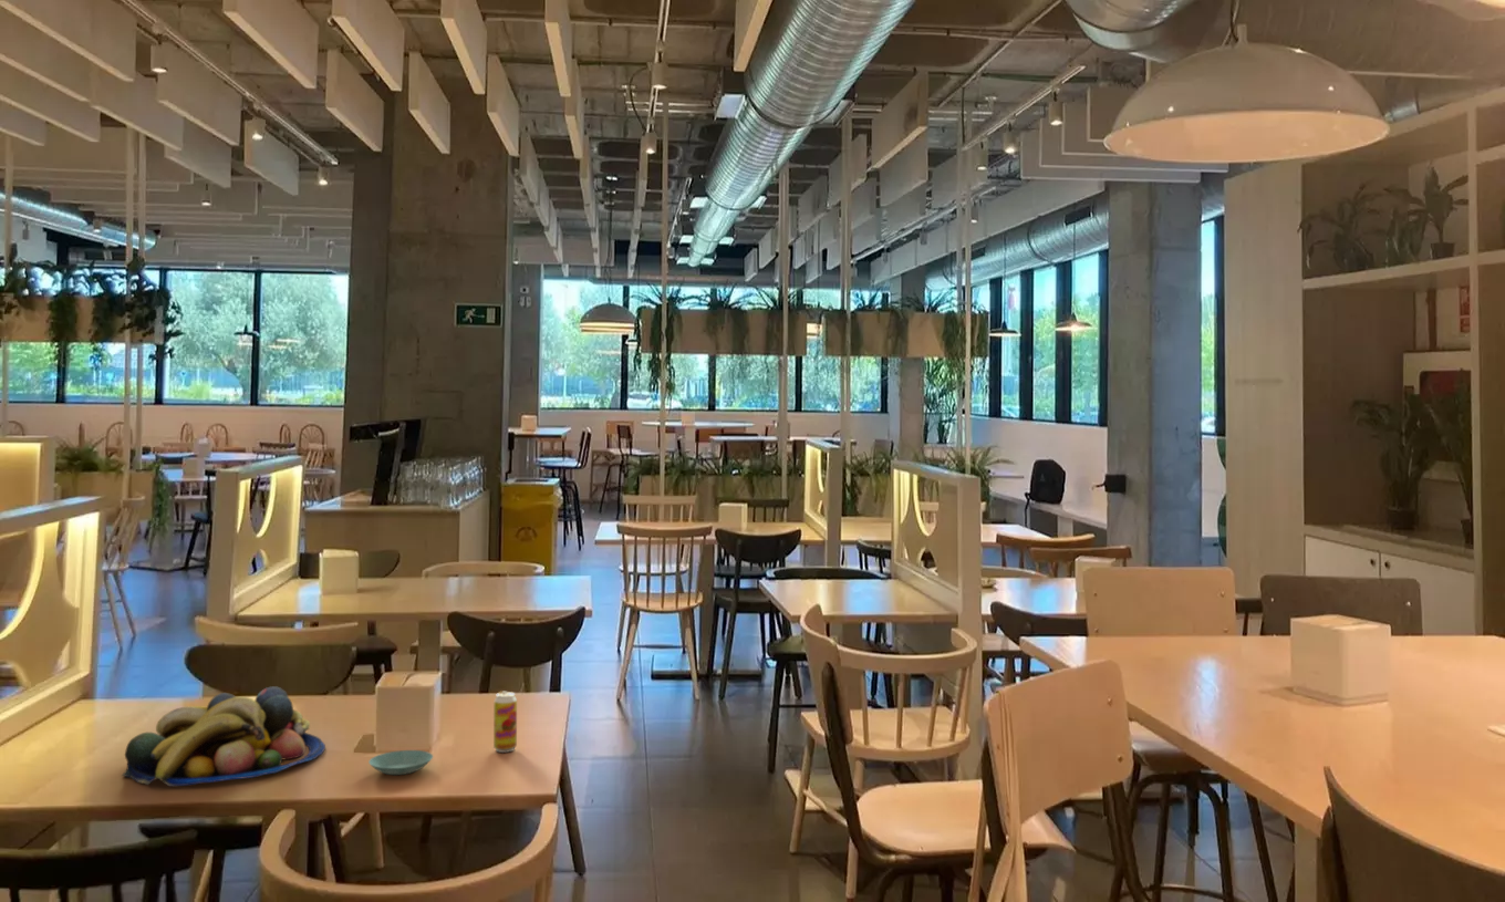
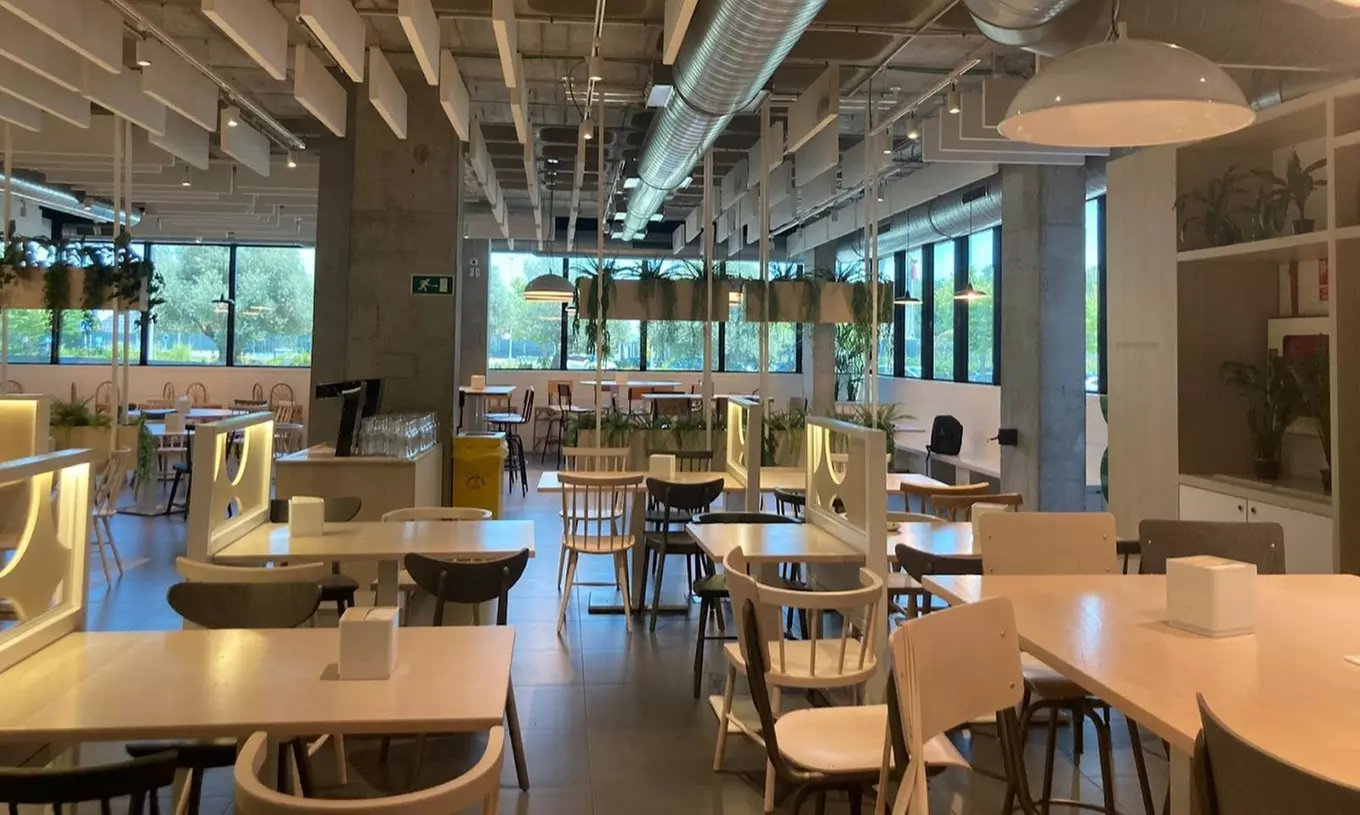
- fruit bowl (230, 726)
- saucer (401, 764)
- beverage can (505, 720)
